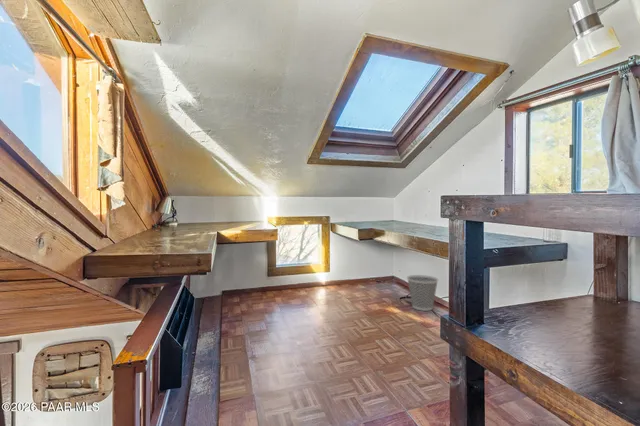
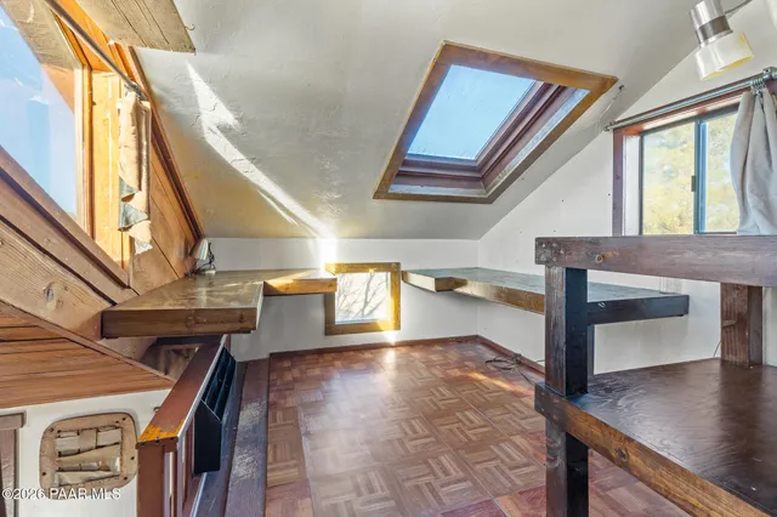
- wastebasket (422, 292)
